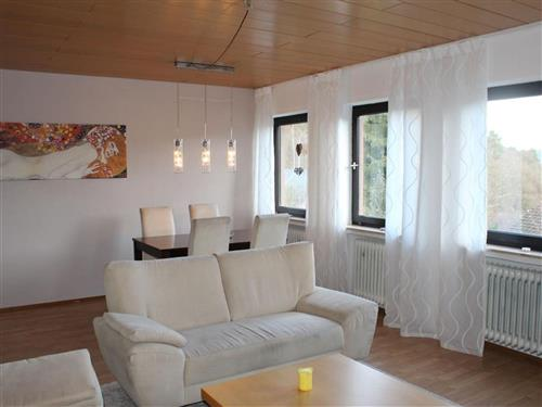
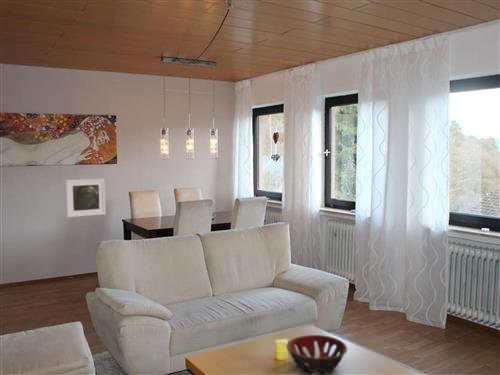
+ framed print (86, 197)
+ decorative bowl (314, 354)
